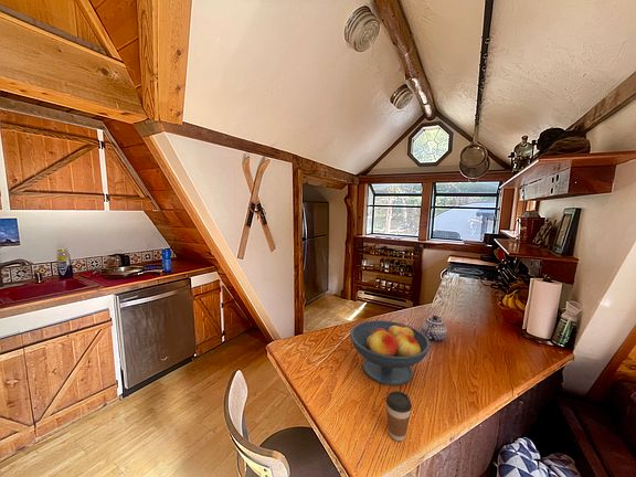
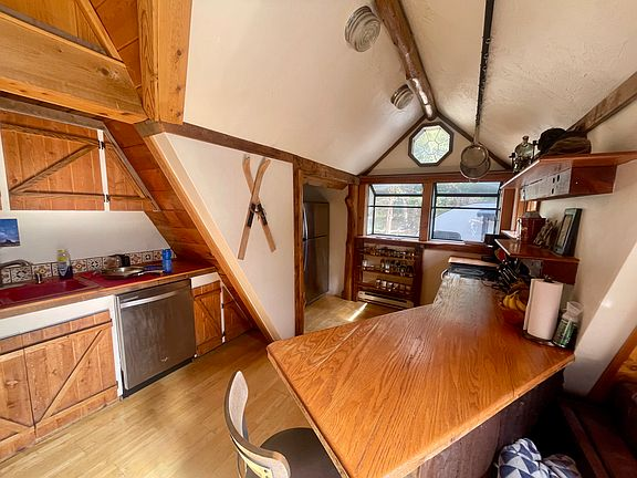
- coffee cup (398, 416)
- teapot (434, 326)
- fruit bowl (388, 347)
